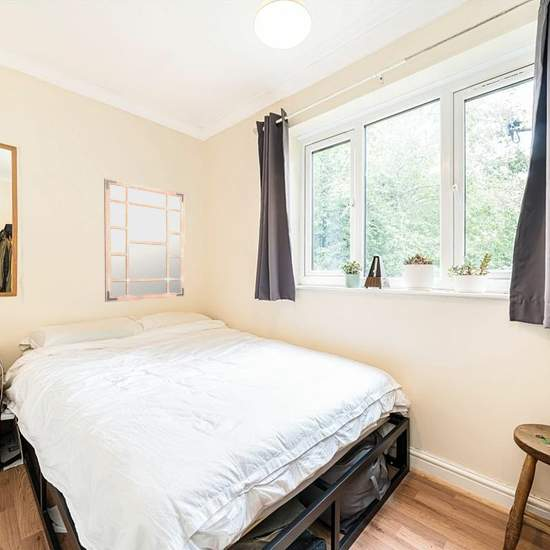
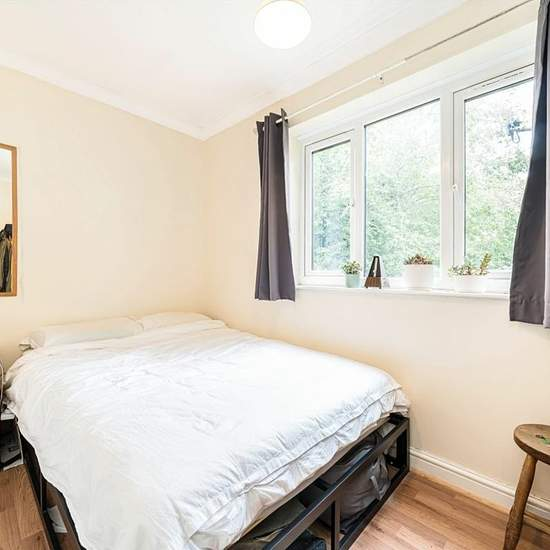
- mirror (148, 243)
